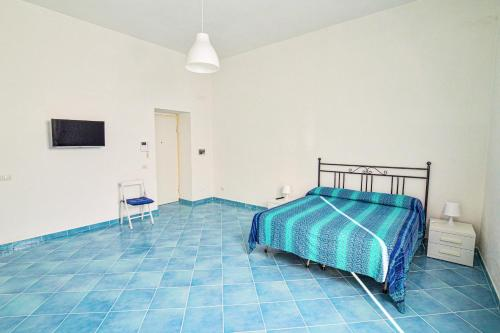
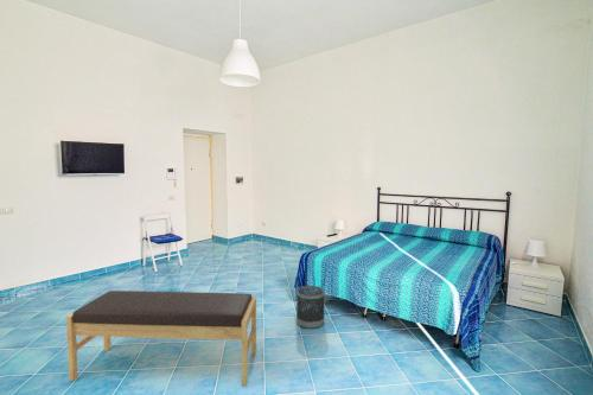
+ bench (168, 333)
+ wastebasket (310, 306)
